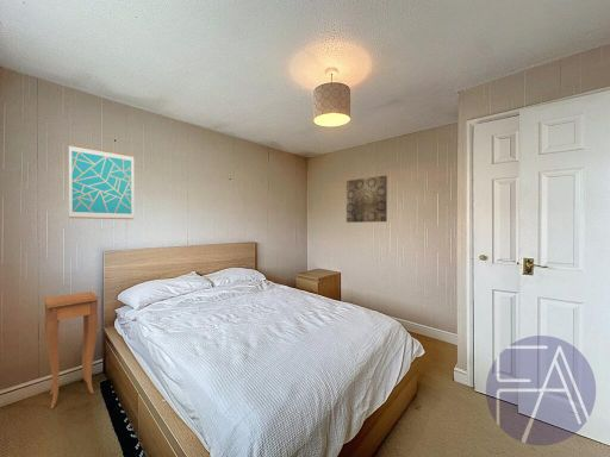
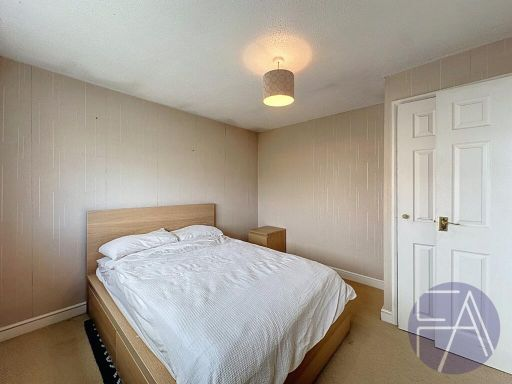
- wall art (104, 184)
- side table (82, 348)
- wall art (365, 200)
